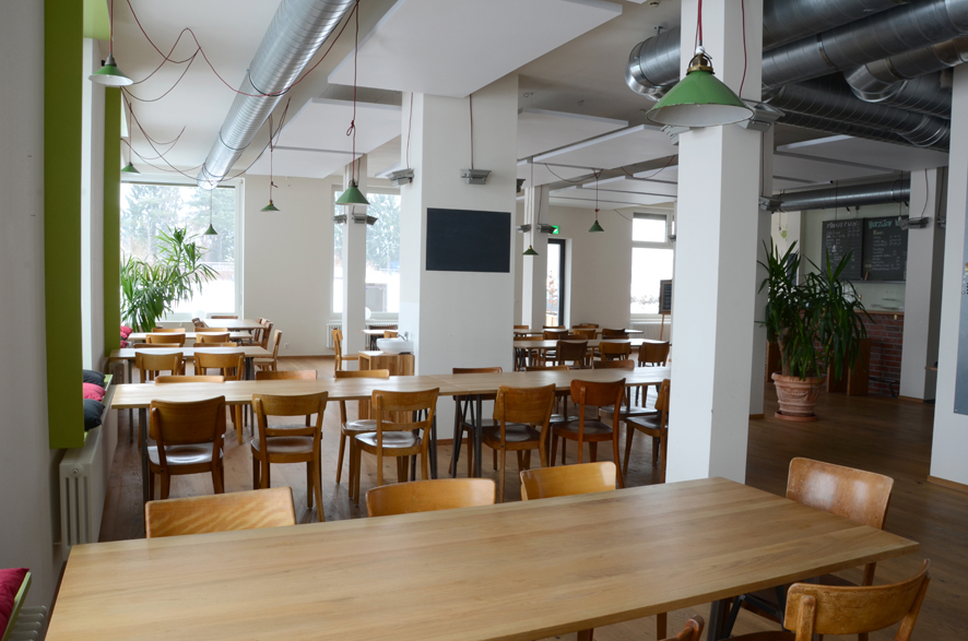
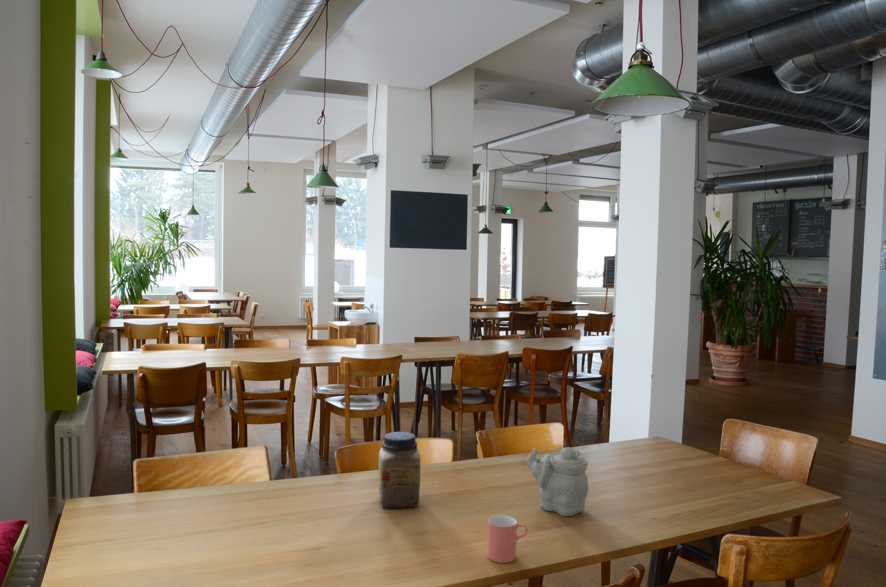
+ cup (508, 537)
+ teapot (556, 475)
+ jar (399, 468)
